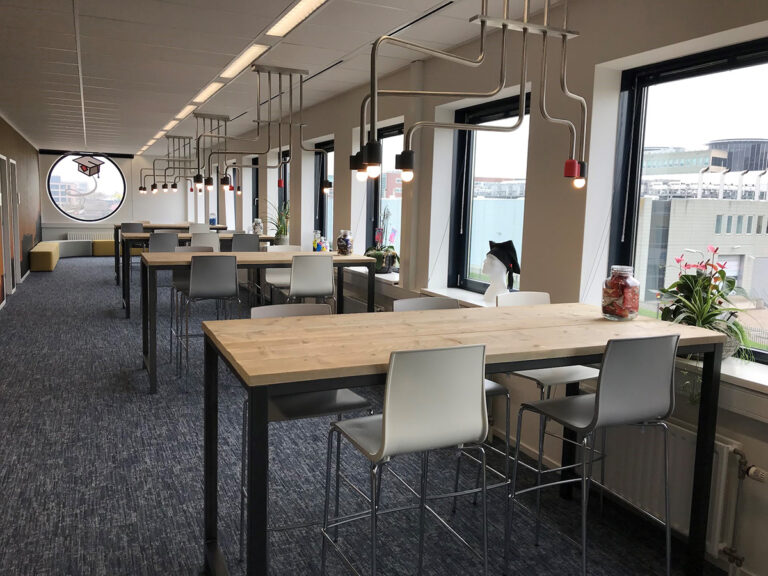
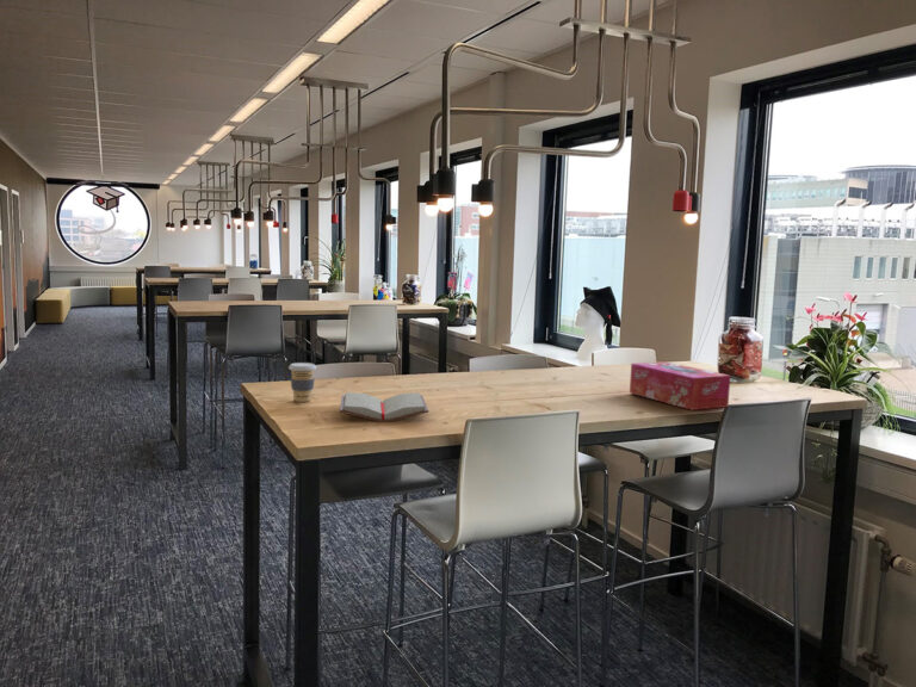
+ tissue box (677, 384)
+ coffee cup (302, 382)
+ paperback book (383, 406)
